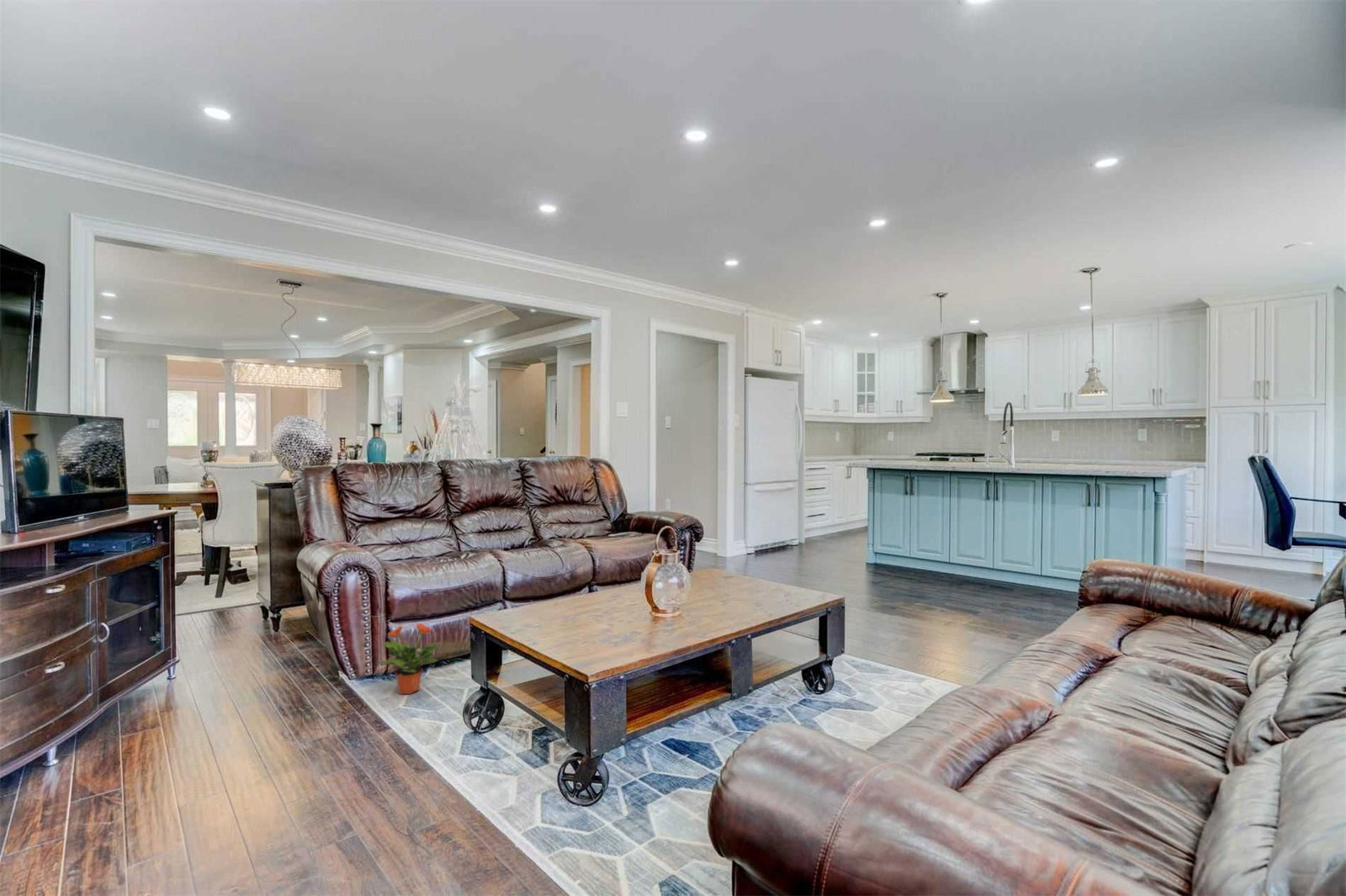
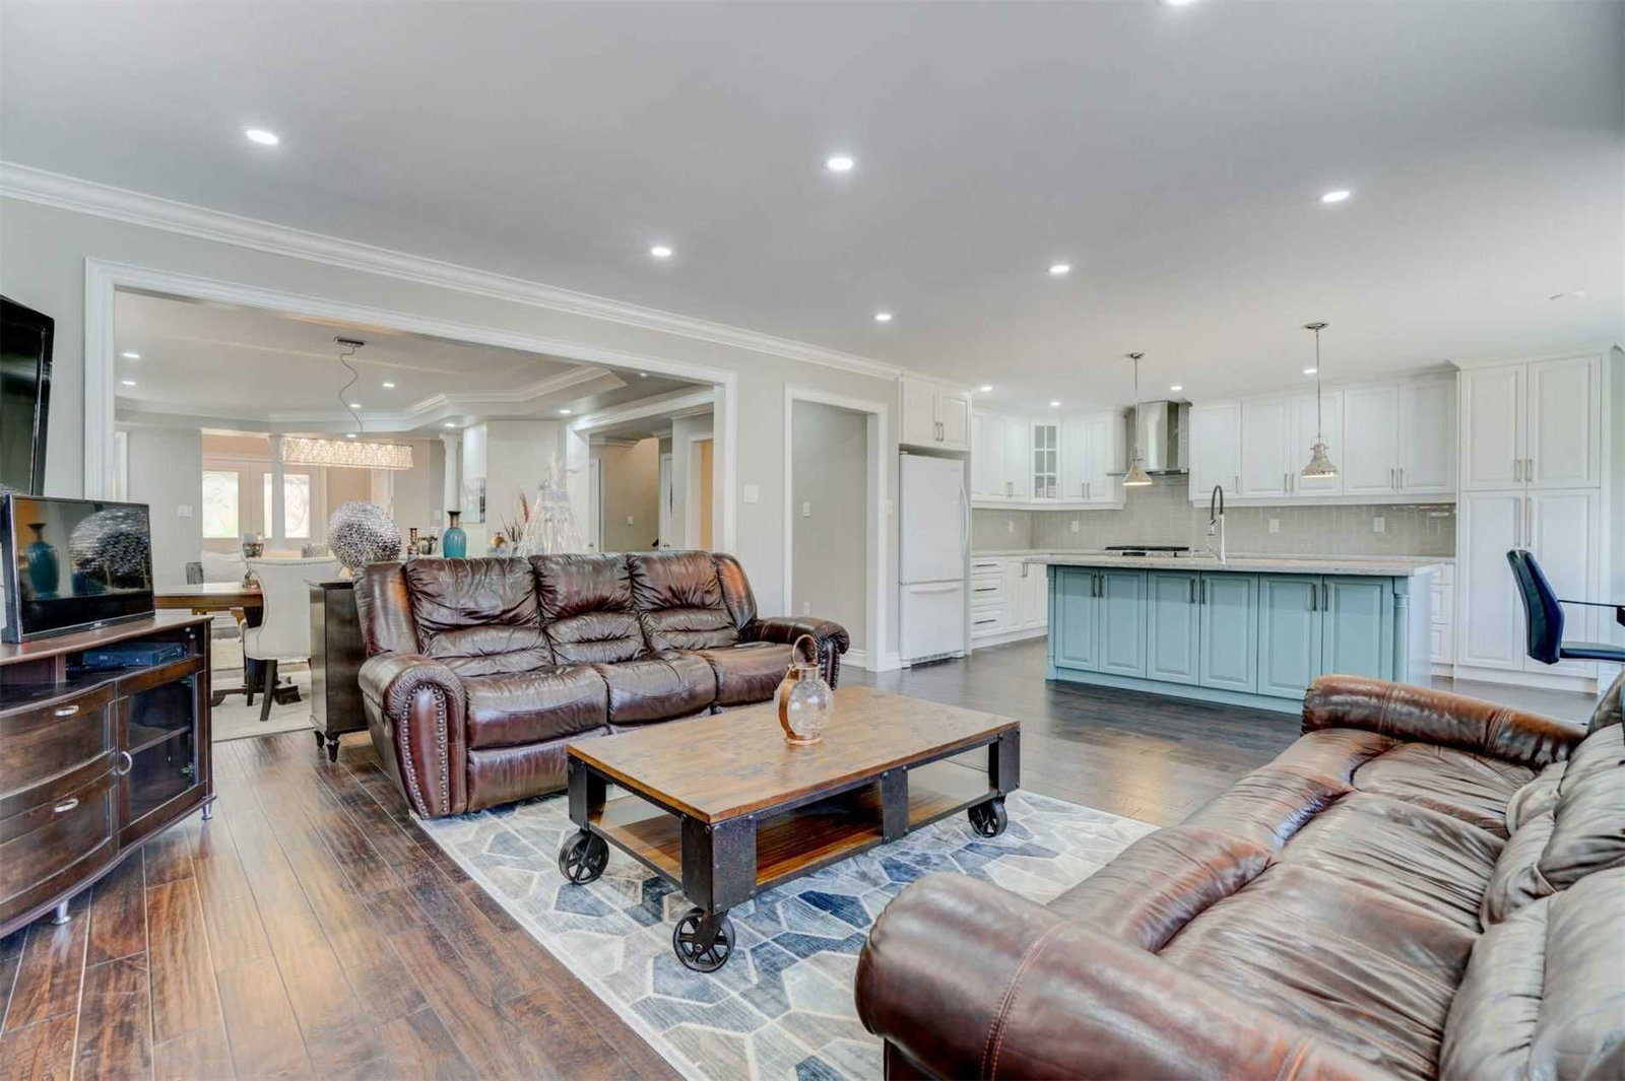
- potted plant (409, 657)
